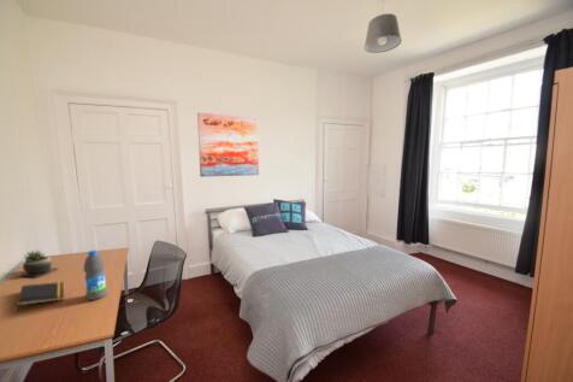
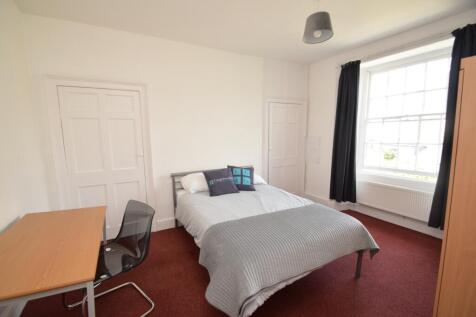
- wall art (230, 146)
- water bottle (94, 274)
- succulent plant (37, 260)
- notepad (42, 292)
